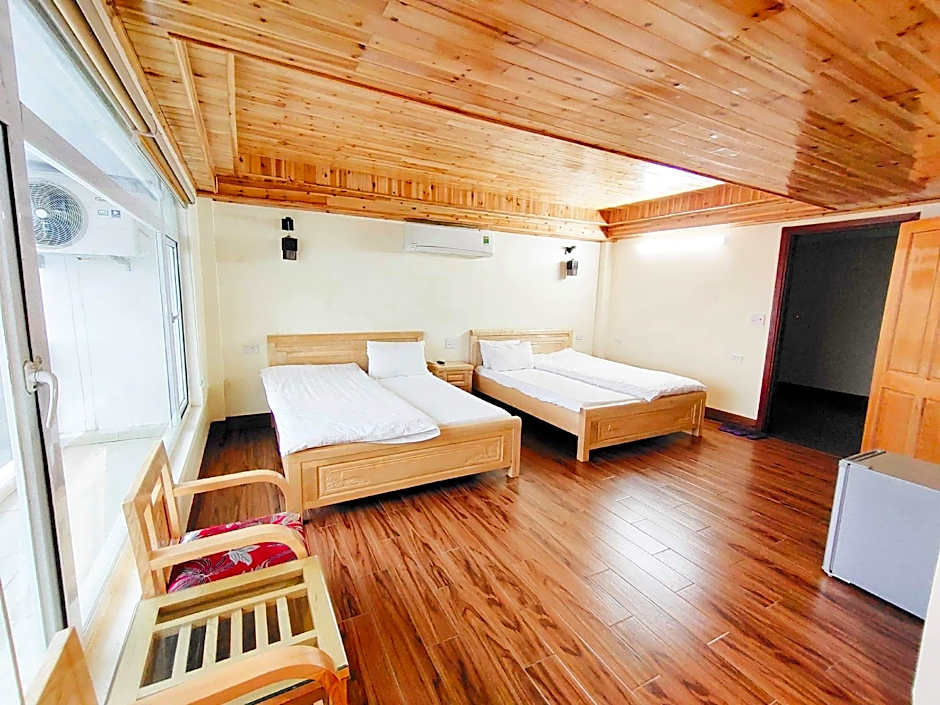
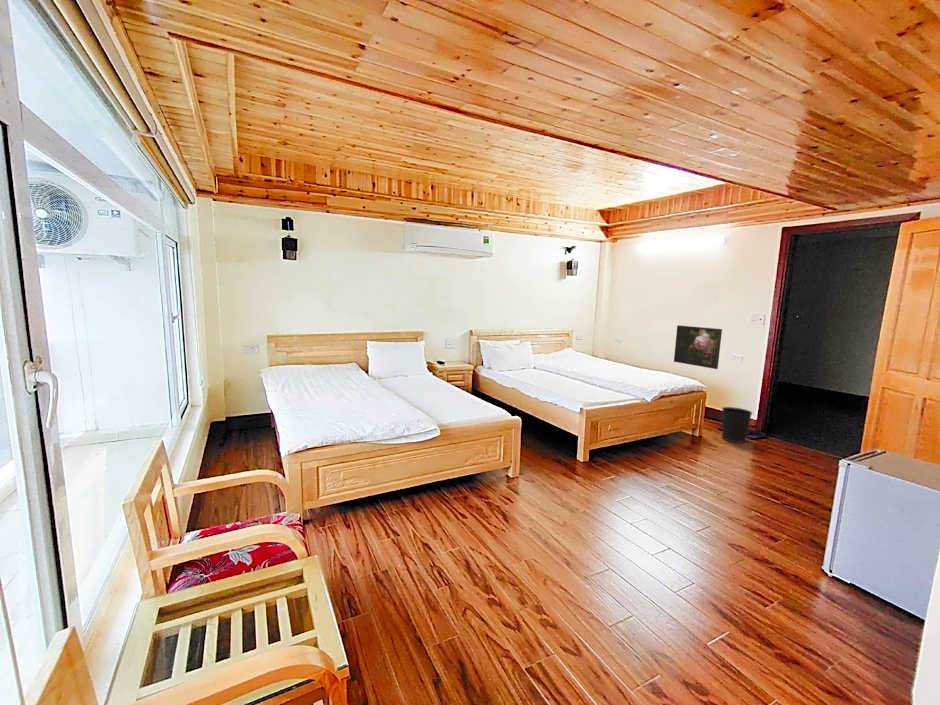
+ wastebasket (735, 425)
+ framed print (696, 346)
